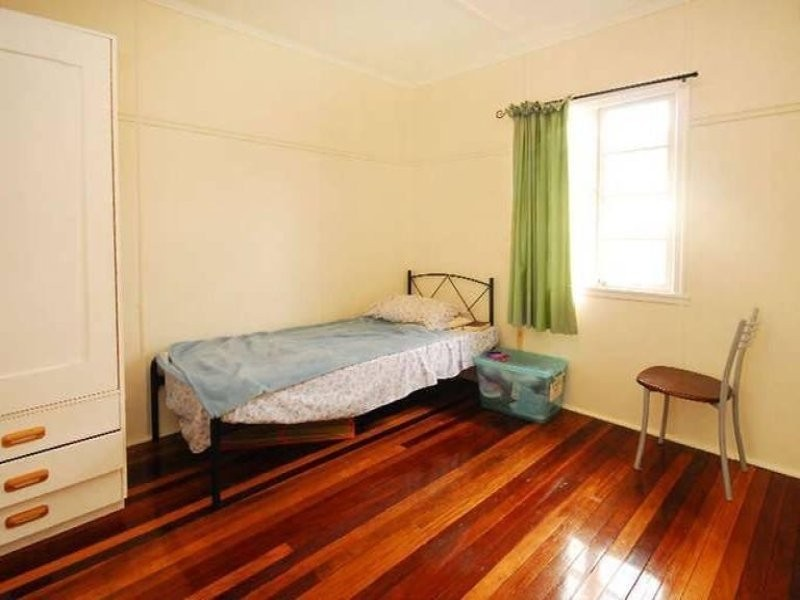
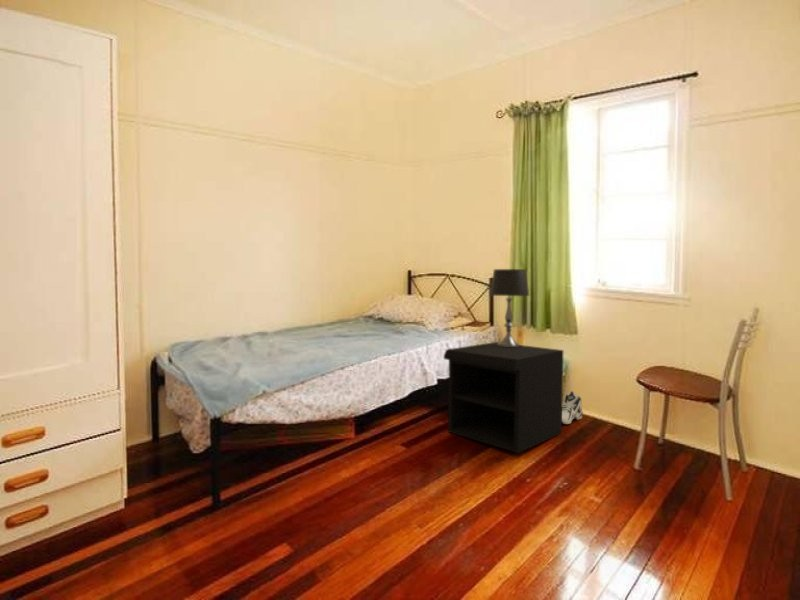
+ sneaker (568, 406)
+ table lamp (509, 307)
+ nightstand (503, 392)
